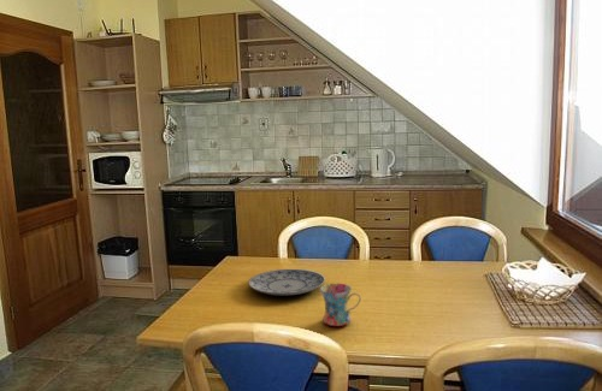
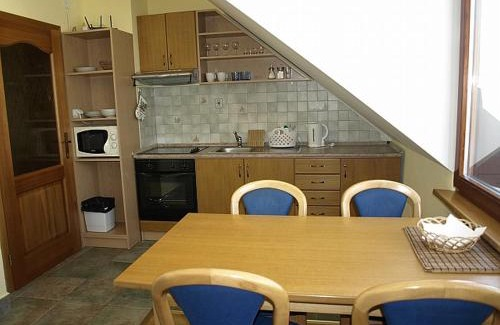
- mug (341, 306)
- plate (287, 283)
